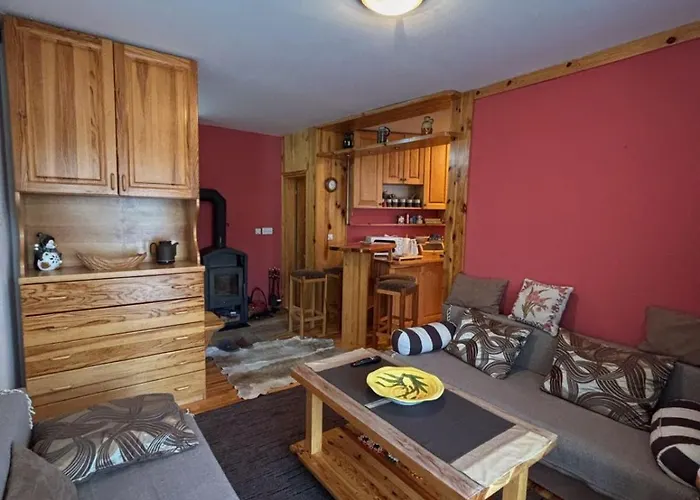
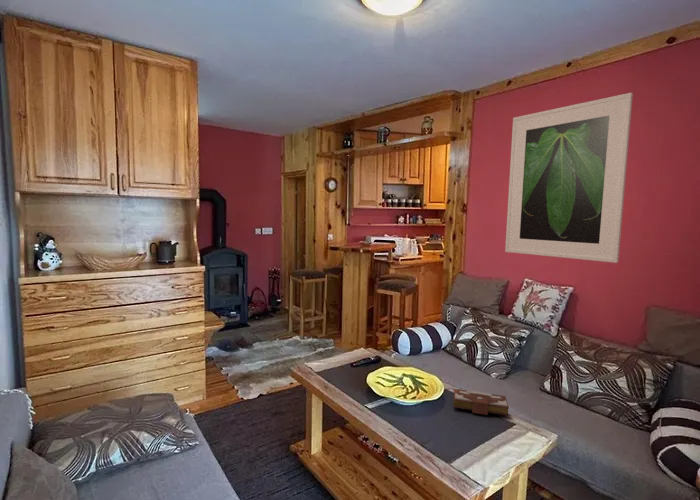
+ book (479, 401)
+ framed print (560, 183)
